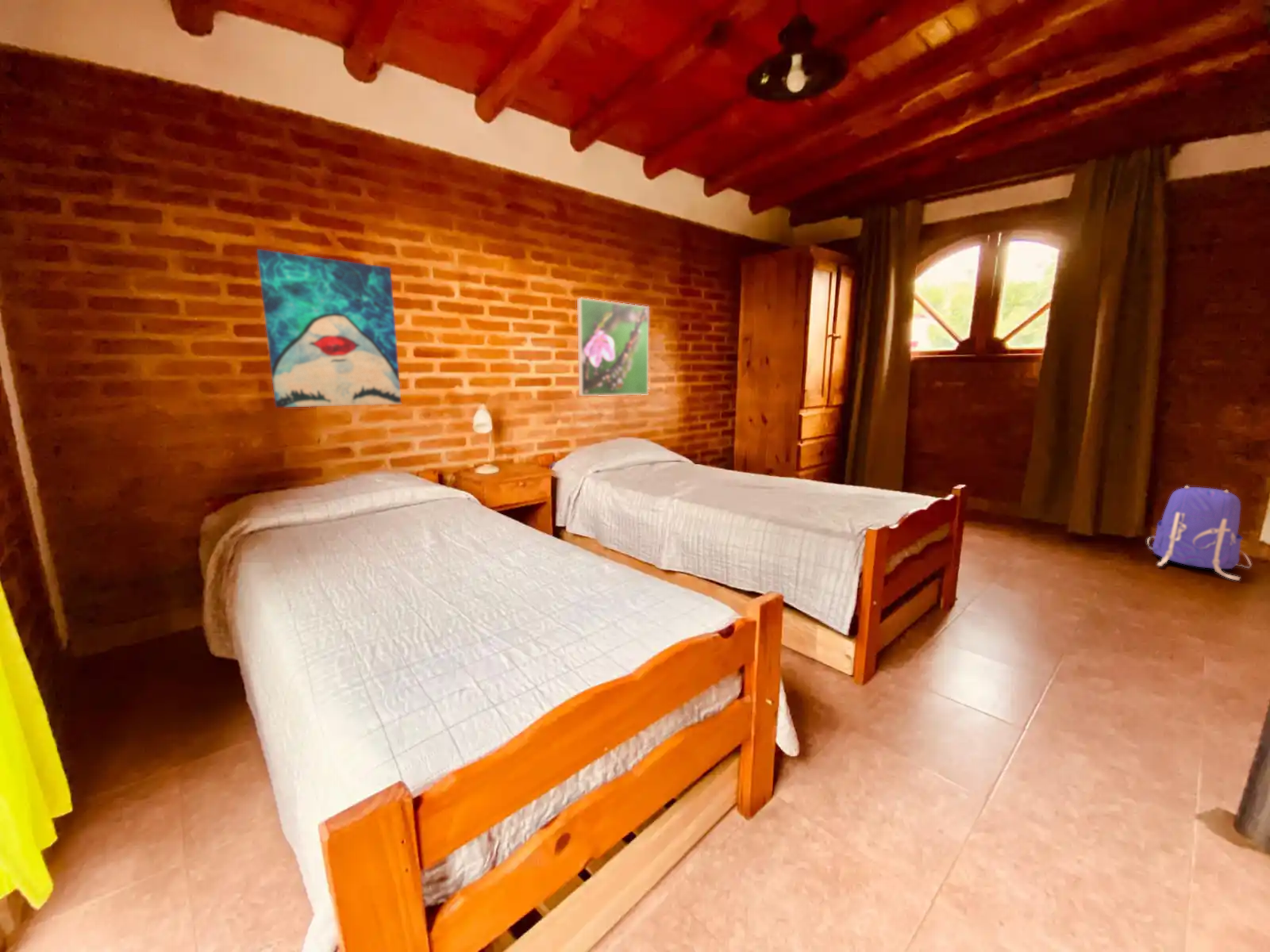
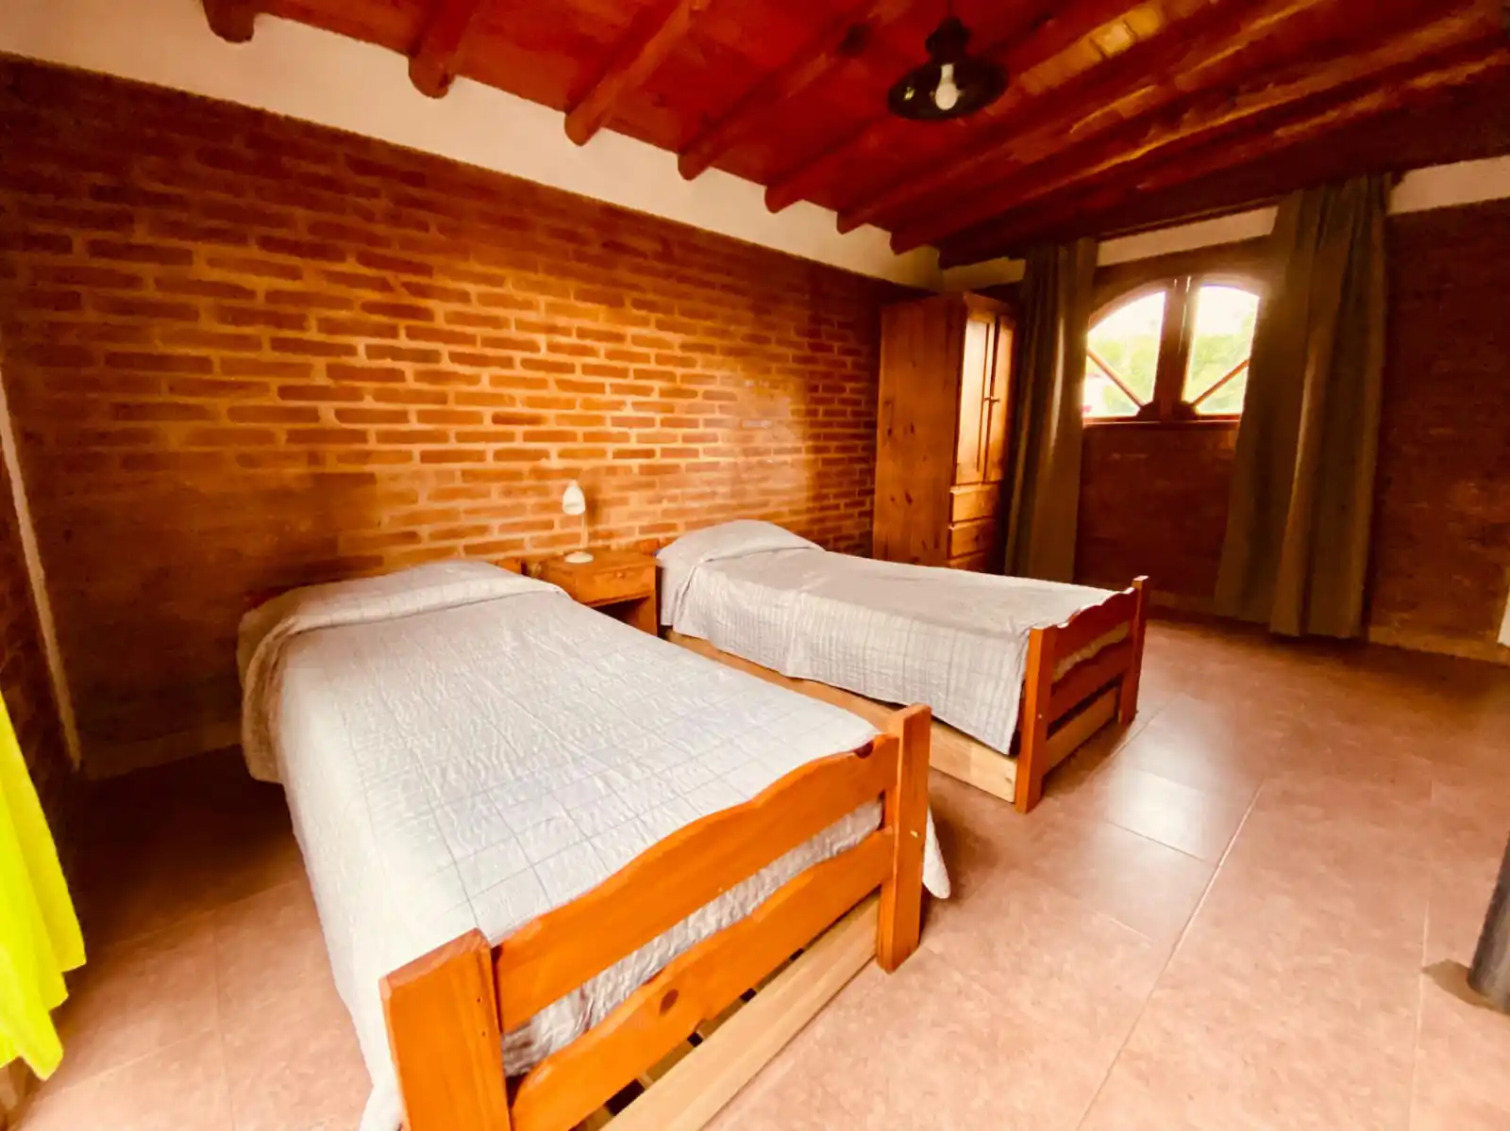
- backpack (1202, 528)
- wall art (335, 334)
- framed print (614, 349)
